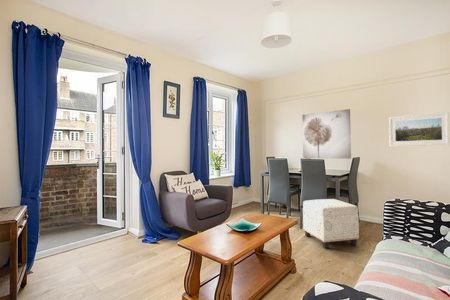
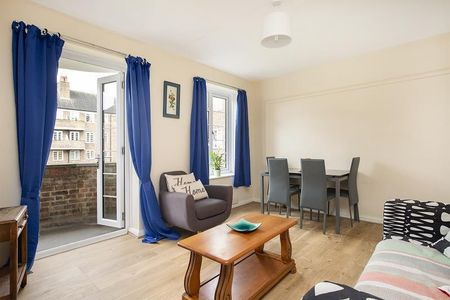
- wall art (325, 135)
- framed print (417, 130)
- ottoman (329, 220)
